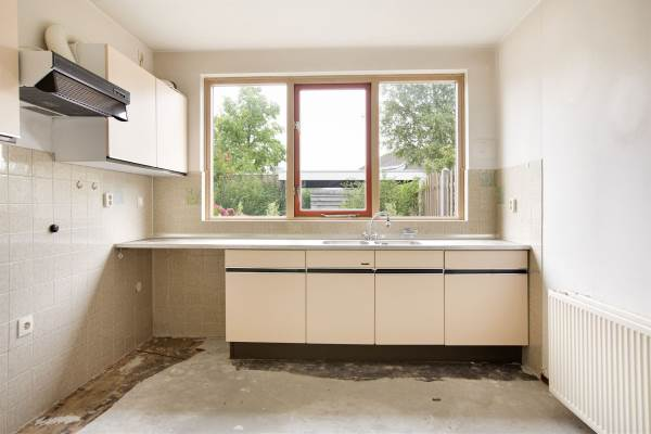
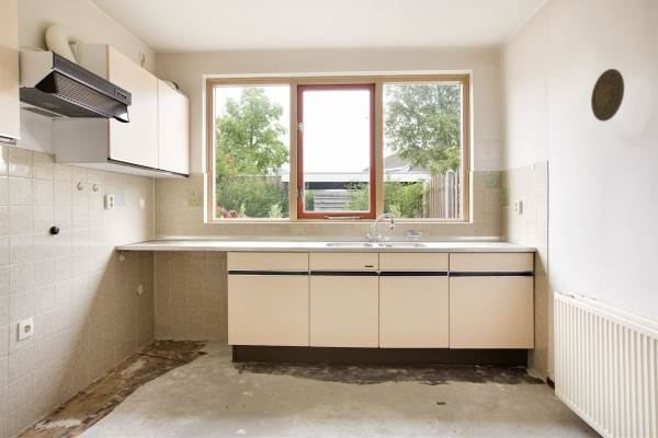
+ decorative plate (604, 95)
